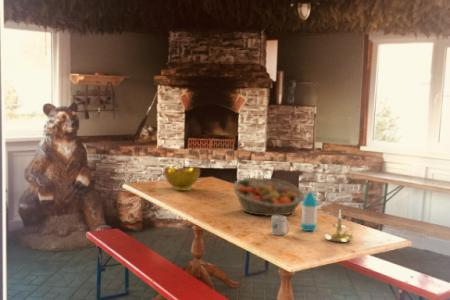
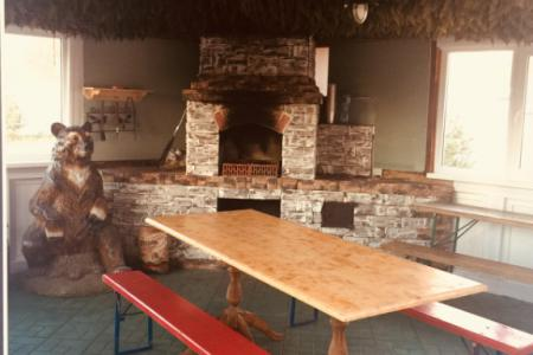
- fruit basket (268, 196)
- decorative bowl (181, 177)
- mug (280, 225)
- candle holder (340, 224)
- water bottle (309, 209)
